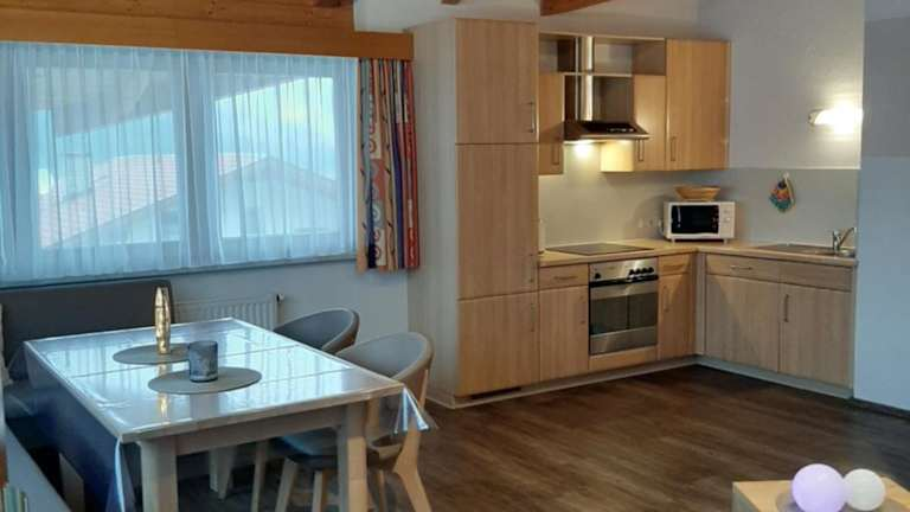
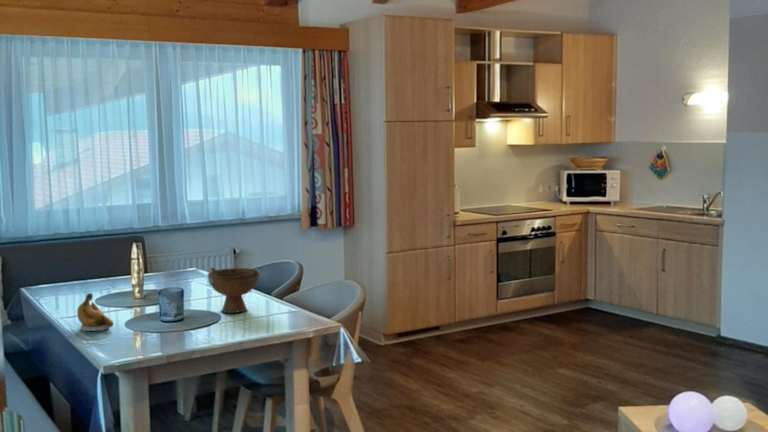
+ banana (94, 312)
+ bowl (233, 289)
